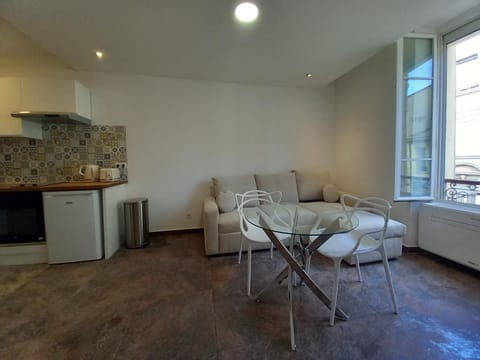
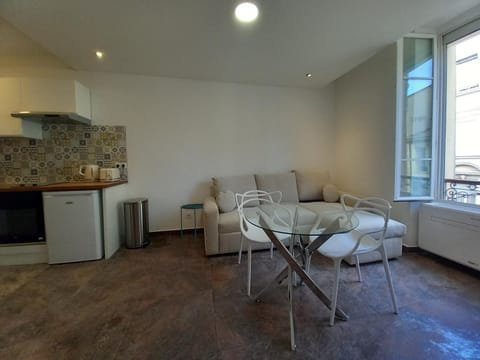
+ side table (195, 221)
